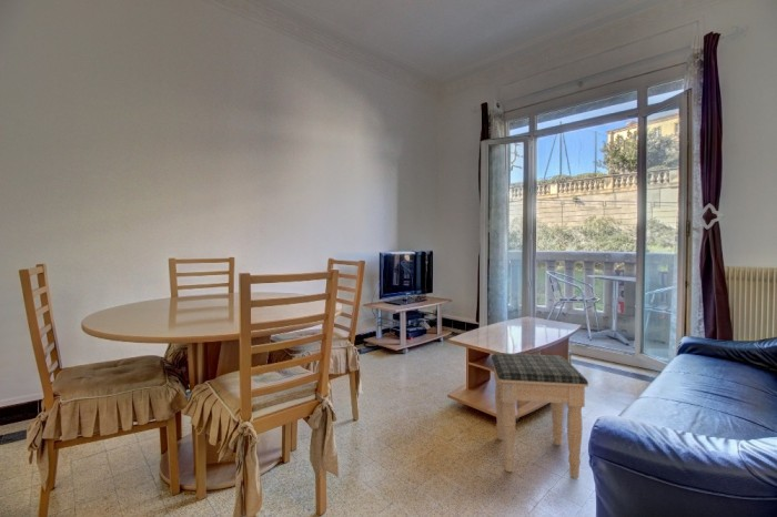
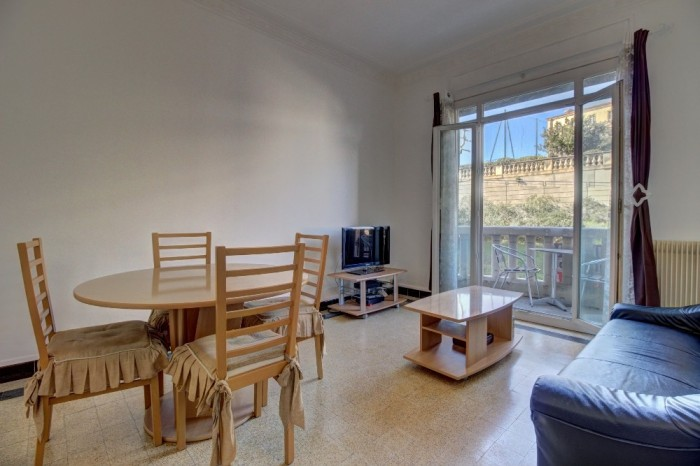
- footstool (534, 401)
